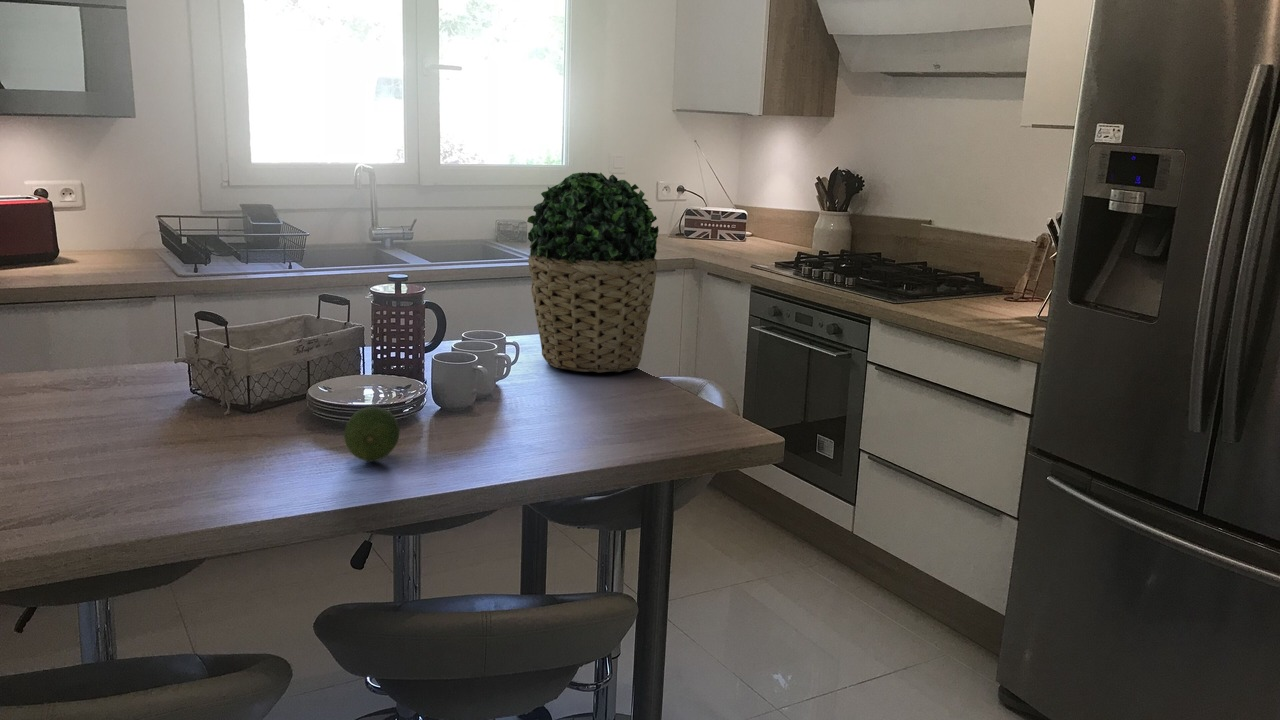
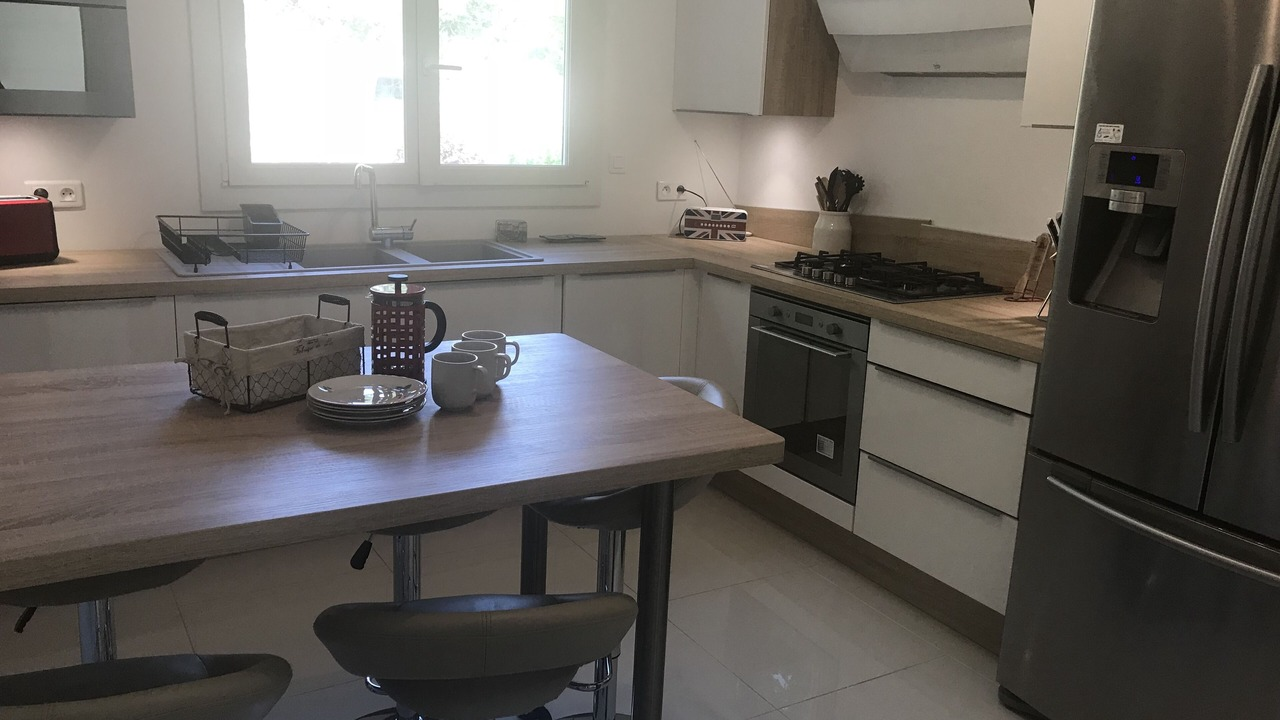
- potted plant (593, 270)
- fruit (372, 434)
